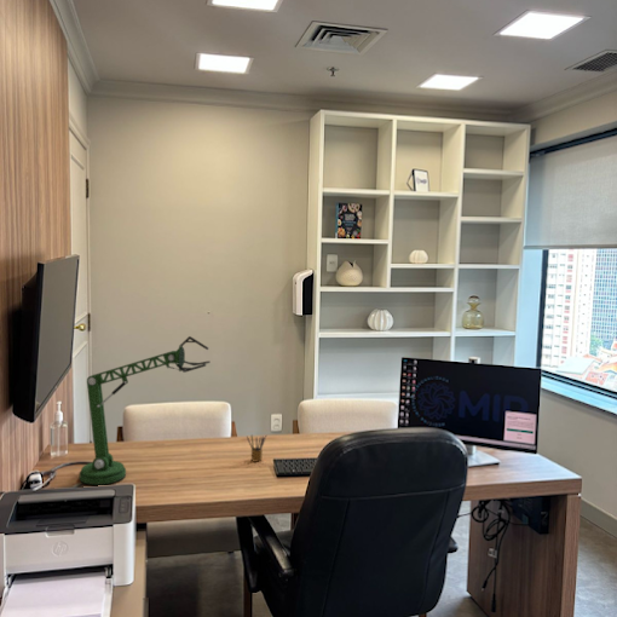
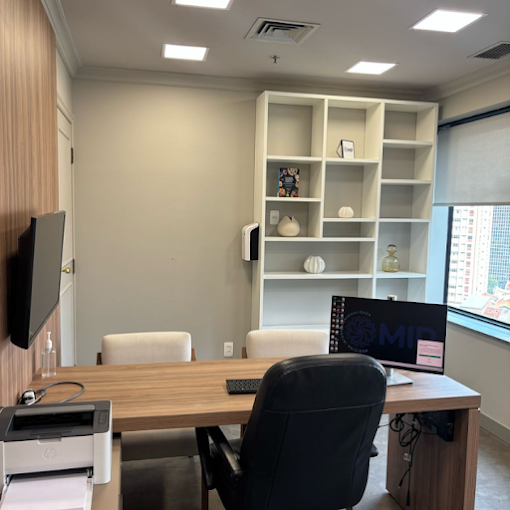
- pencil box (256, 446)
- desk lamp (127, 382)
